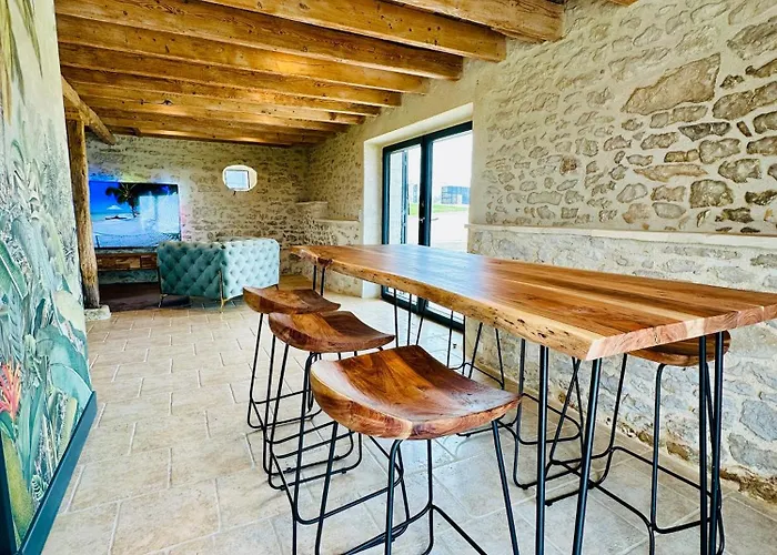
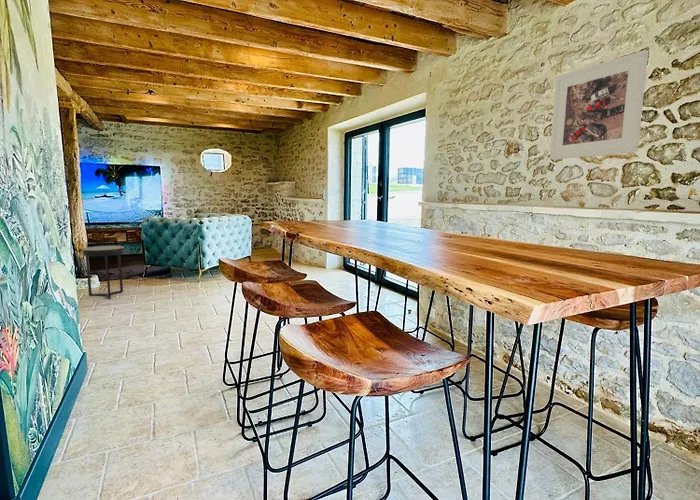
+ side table (106, 271)
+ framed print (593, 111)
